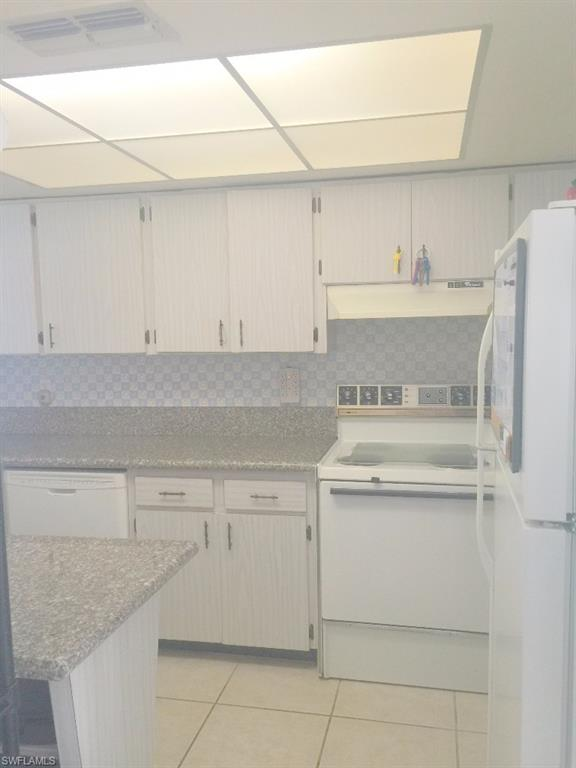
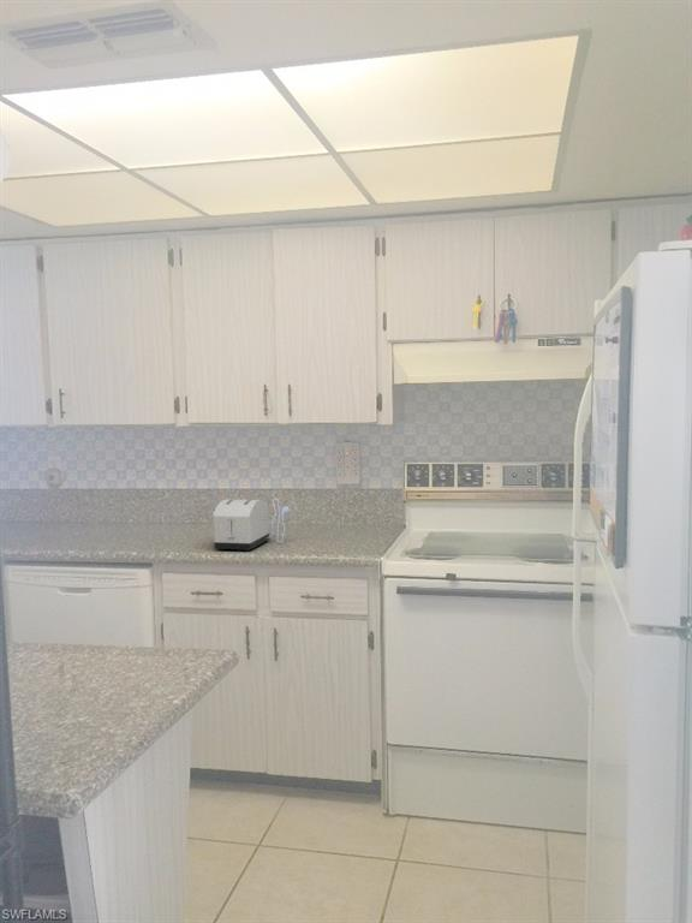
+ toaster (253, 523)
